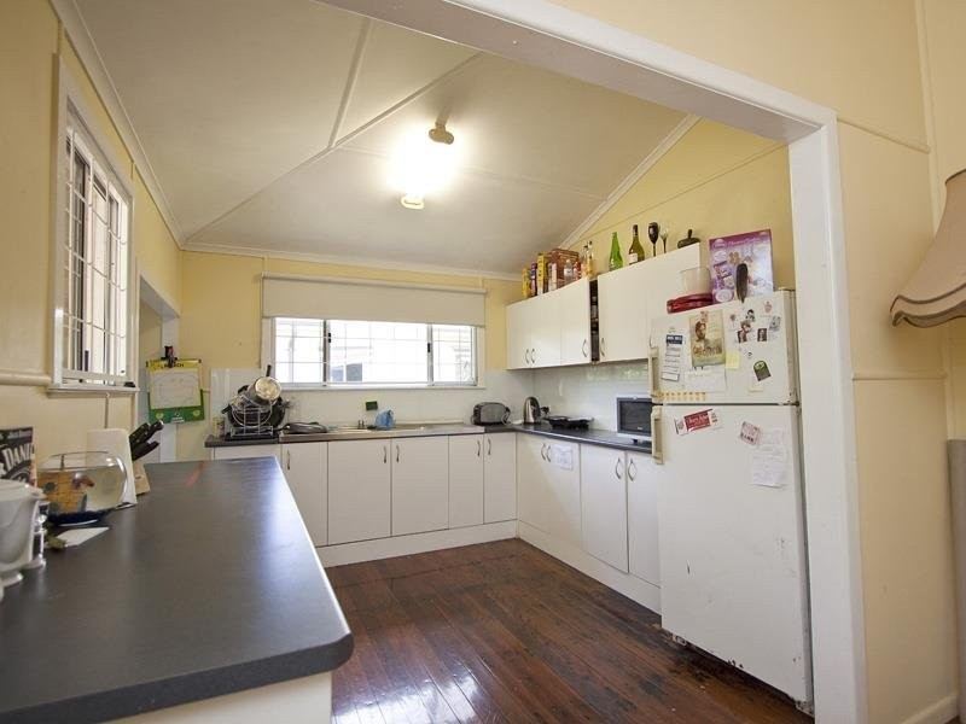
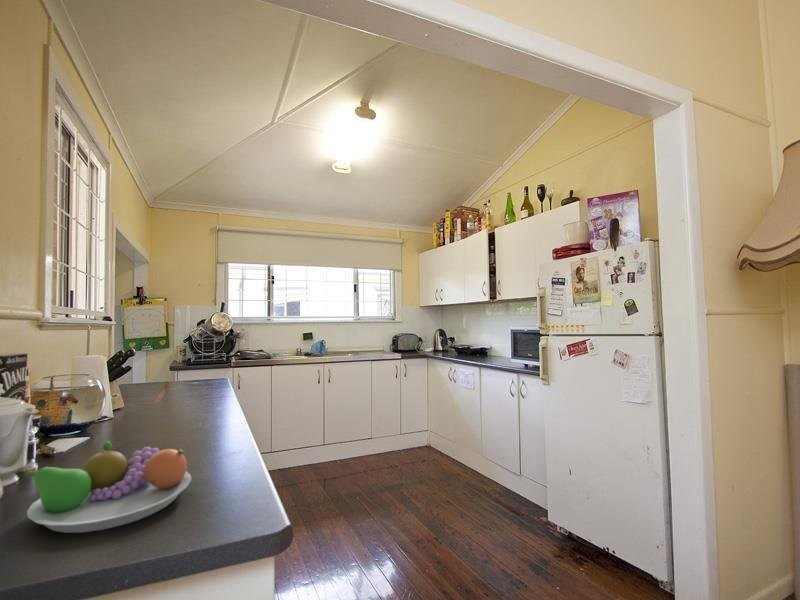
+ fruit bowl (111, 477)
